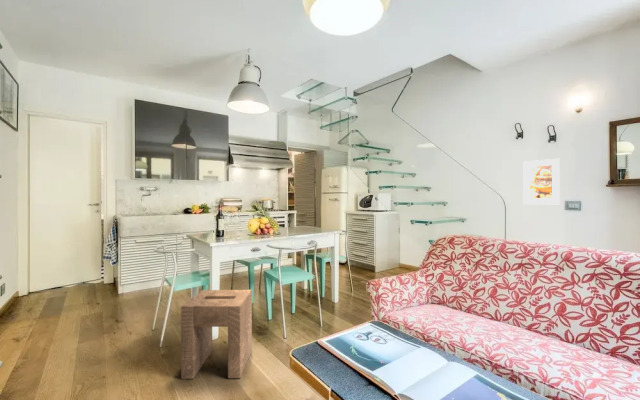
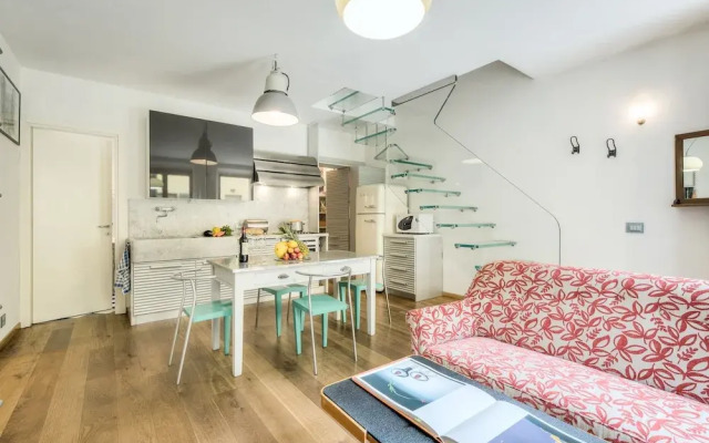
- stool (219, 326)
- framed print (541, 182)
